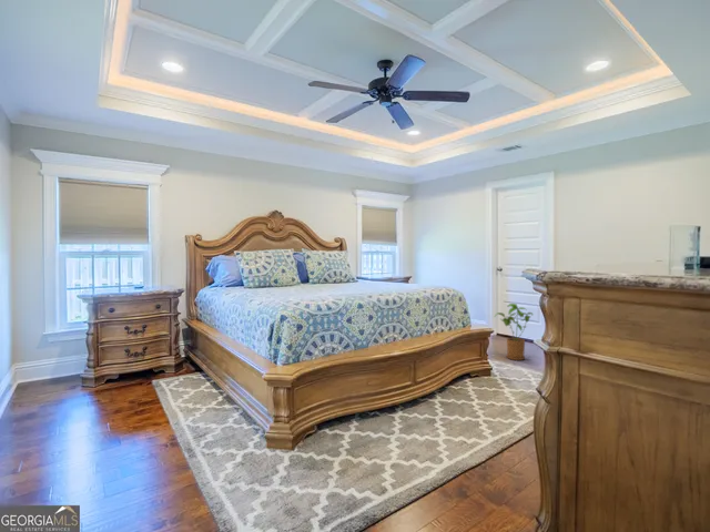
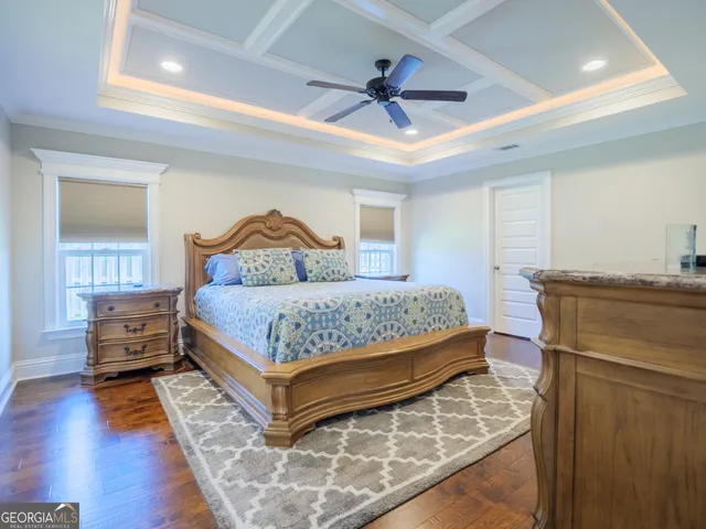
- house plant (513, 331)
